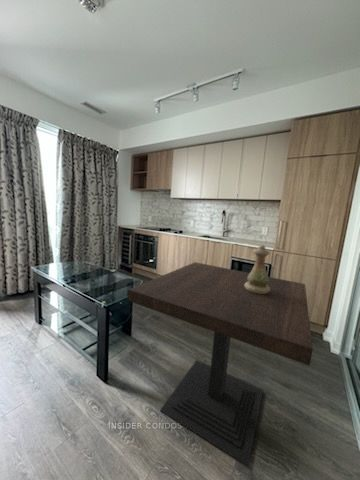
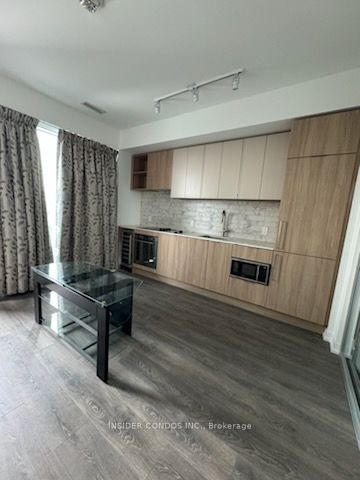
- vase (259, 267)
- dining table (221, 345)
